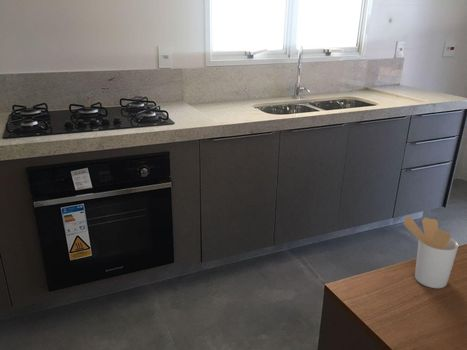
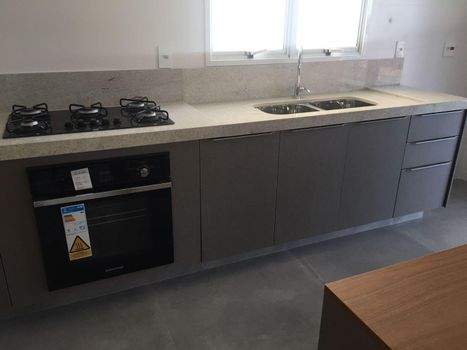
- utensil holder (426, 249)
